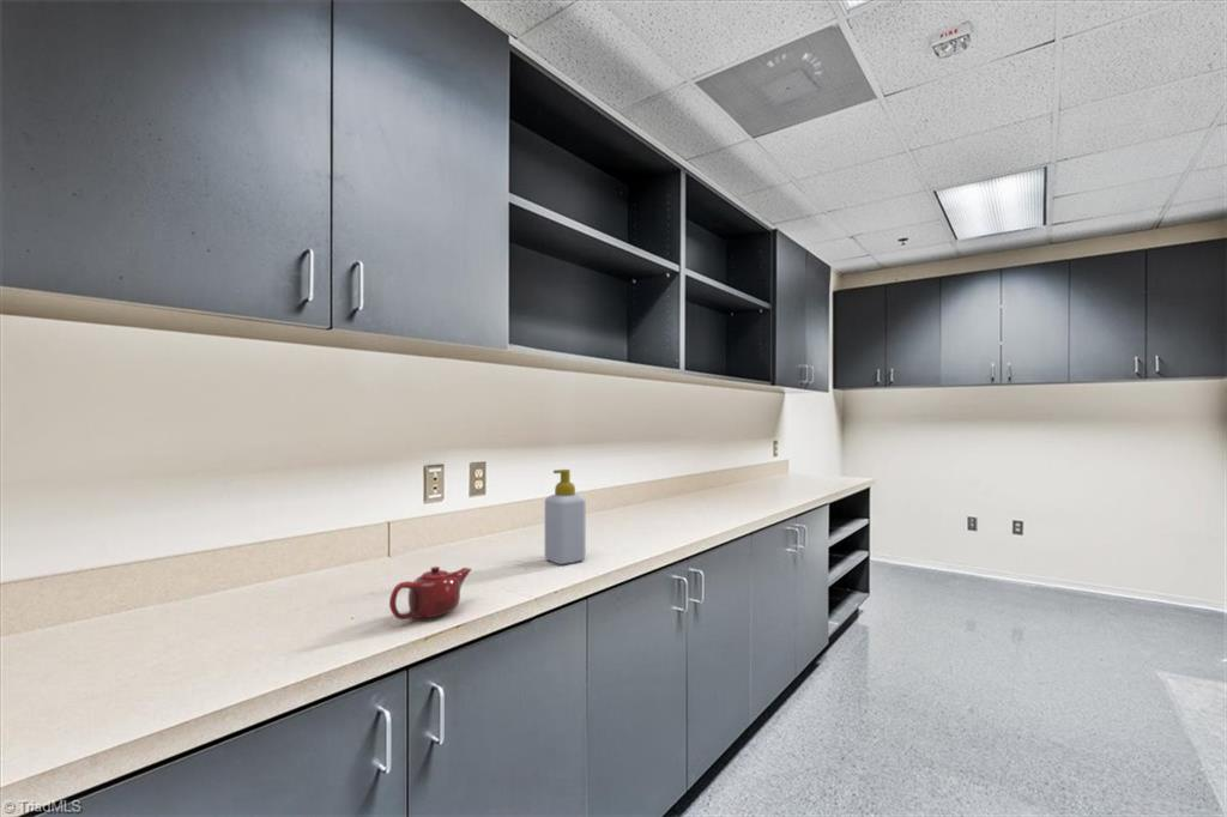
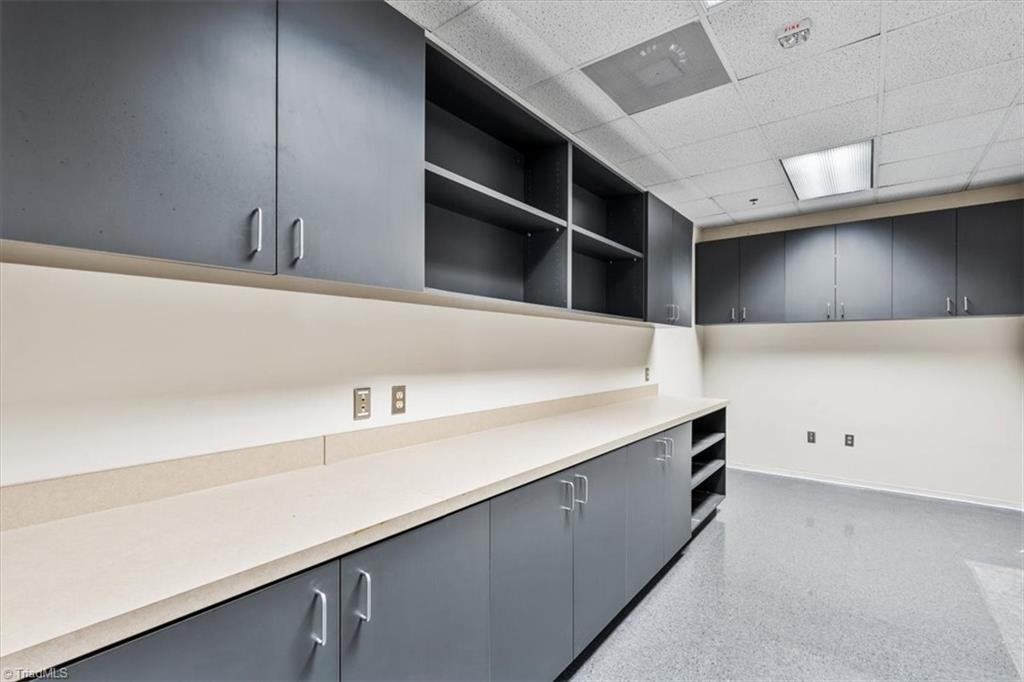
- teapot (433, 591)
- soap bottle (564, 514)
